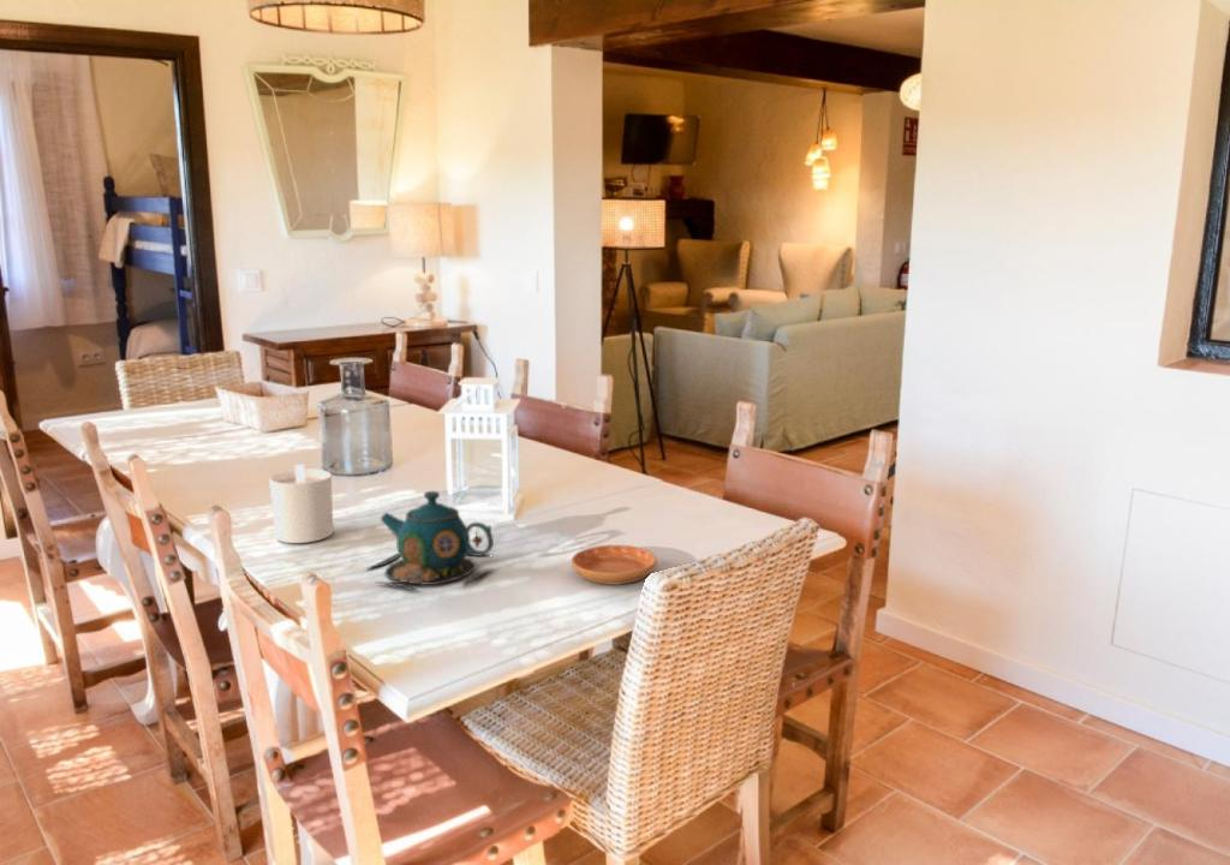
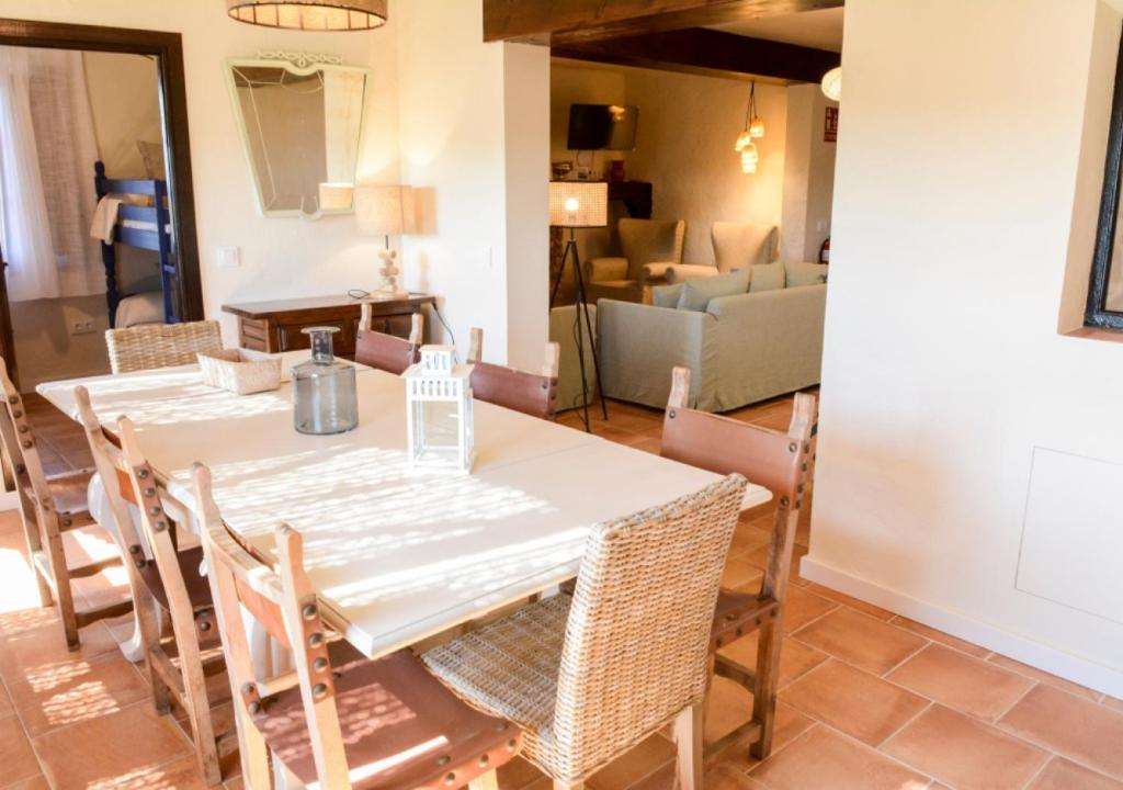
- saucer (614, 565)
- teapot (432, 531)
- candle (301, 500)
